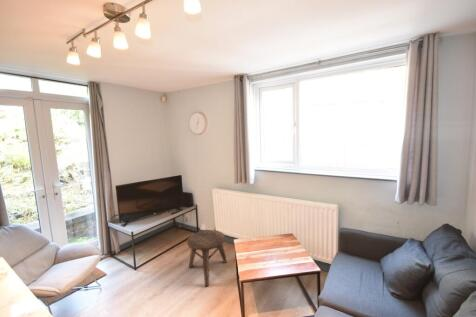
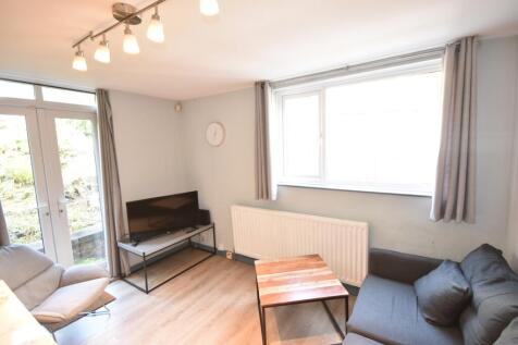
- stool (205, 253)
